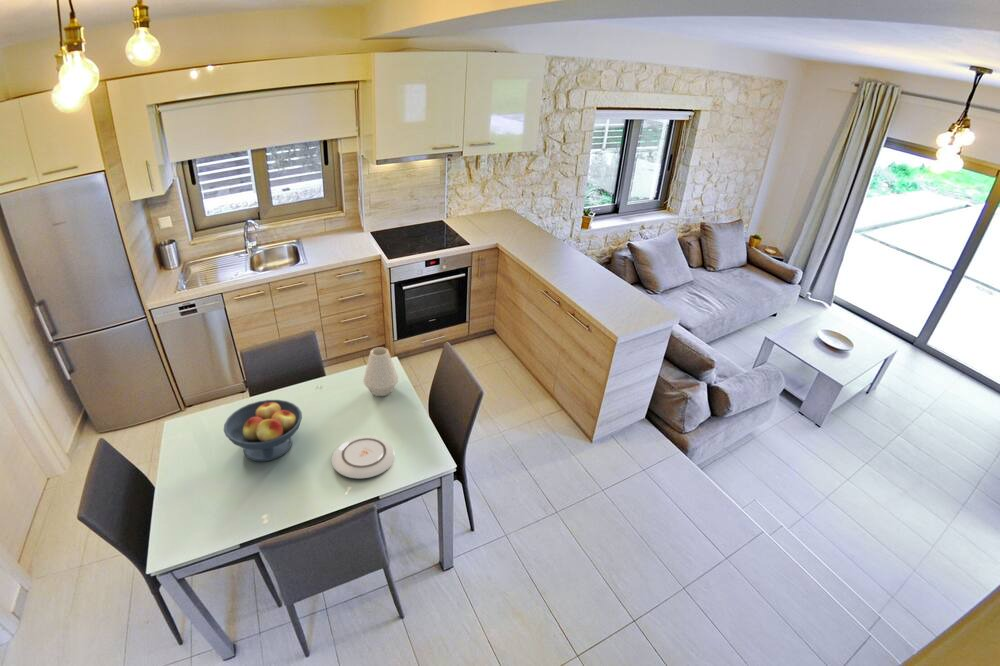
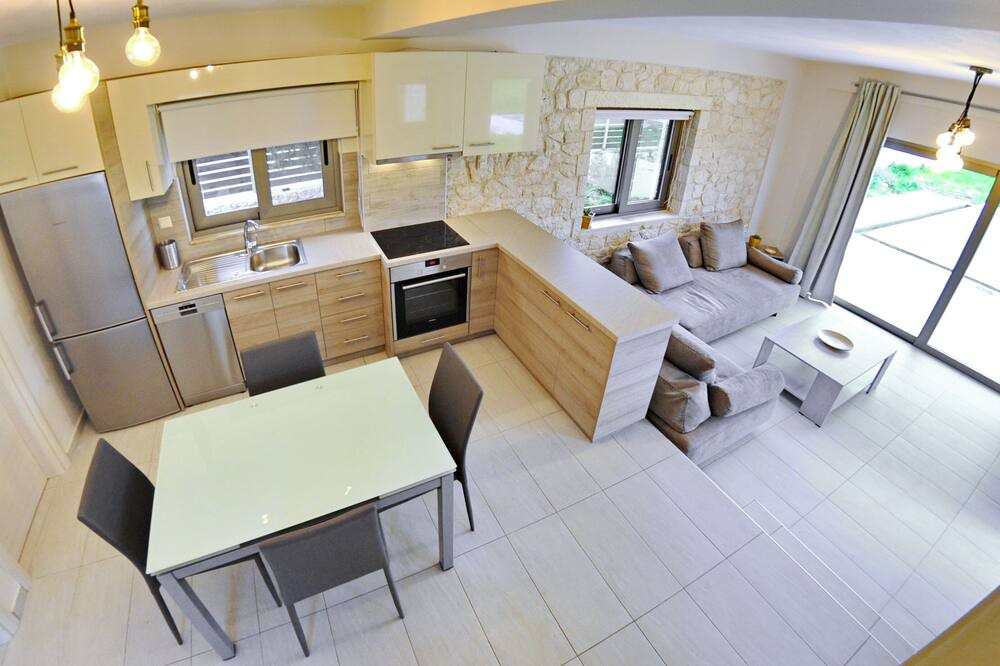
- plate (364, 454)
- vase (380, 371)
- fruit bowl (265, 428)
